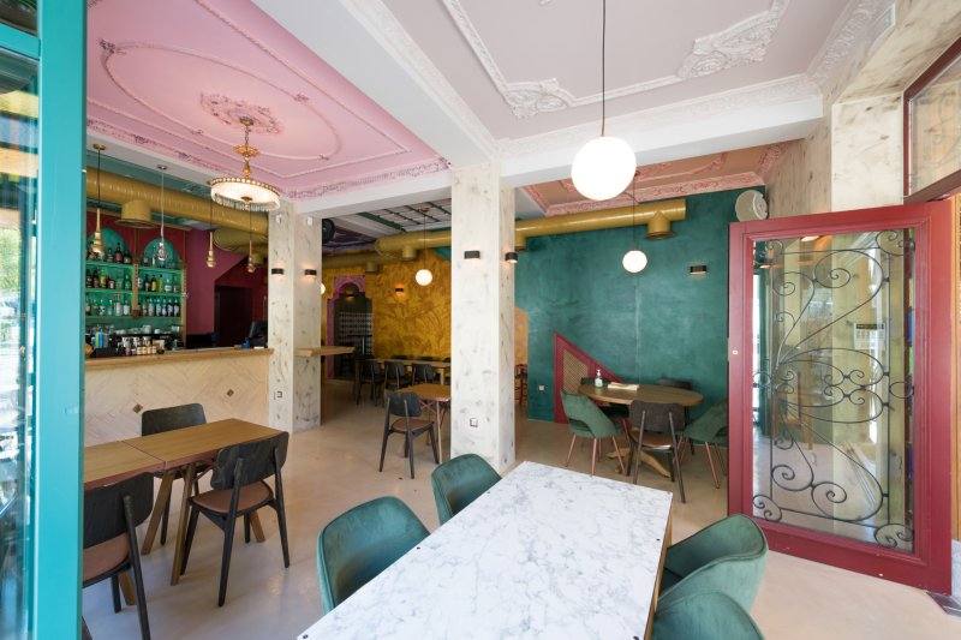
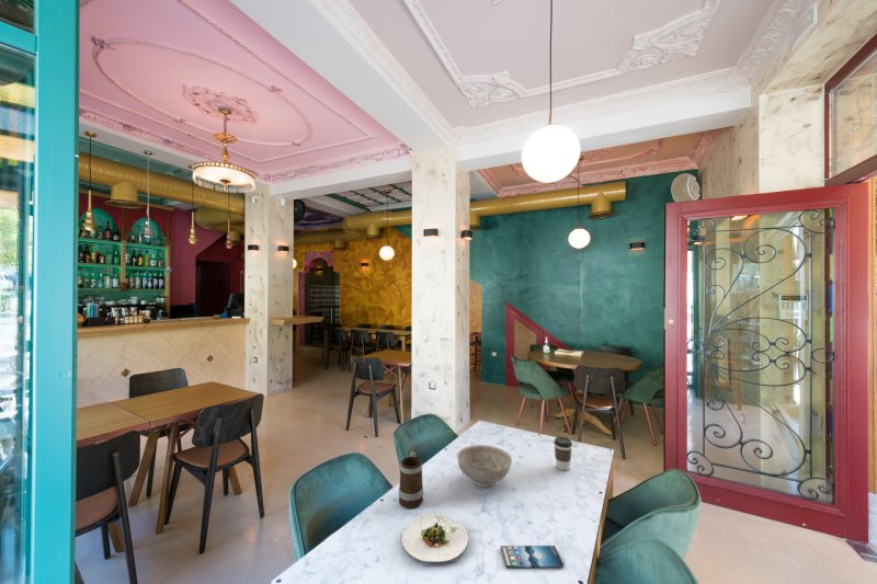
+ coffee cup (562, 454)
+ mug (411, 478)
+ decorative bowl (483, 468)
+ salad plate (434, 533)
+ smartphone (531, 556)
